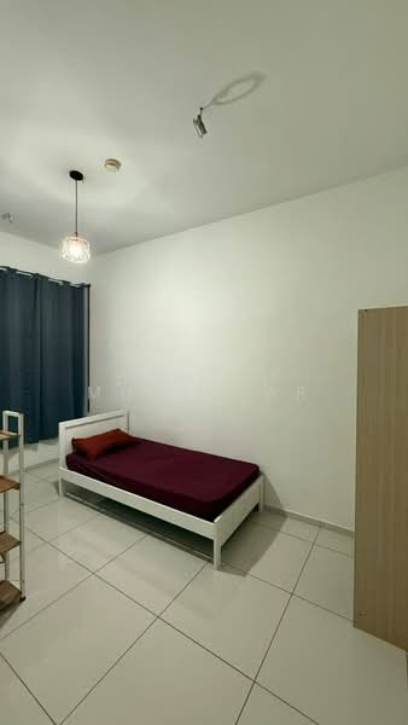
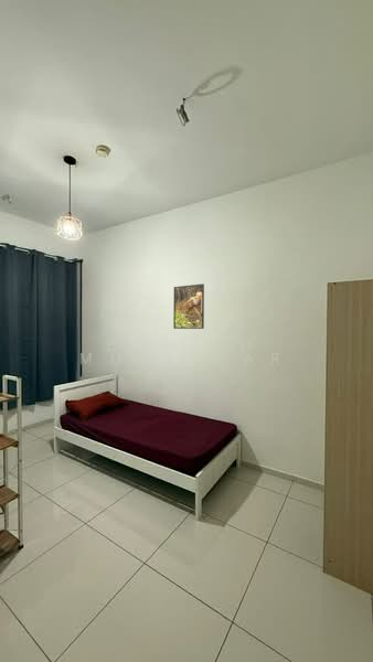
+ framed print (188, 307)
